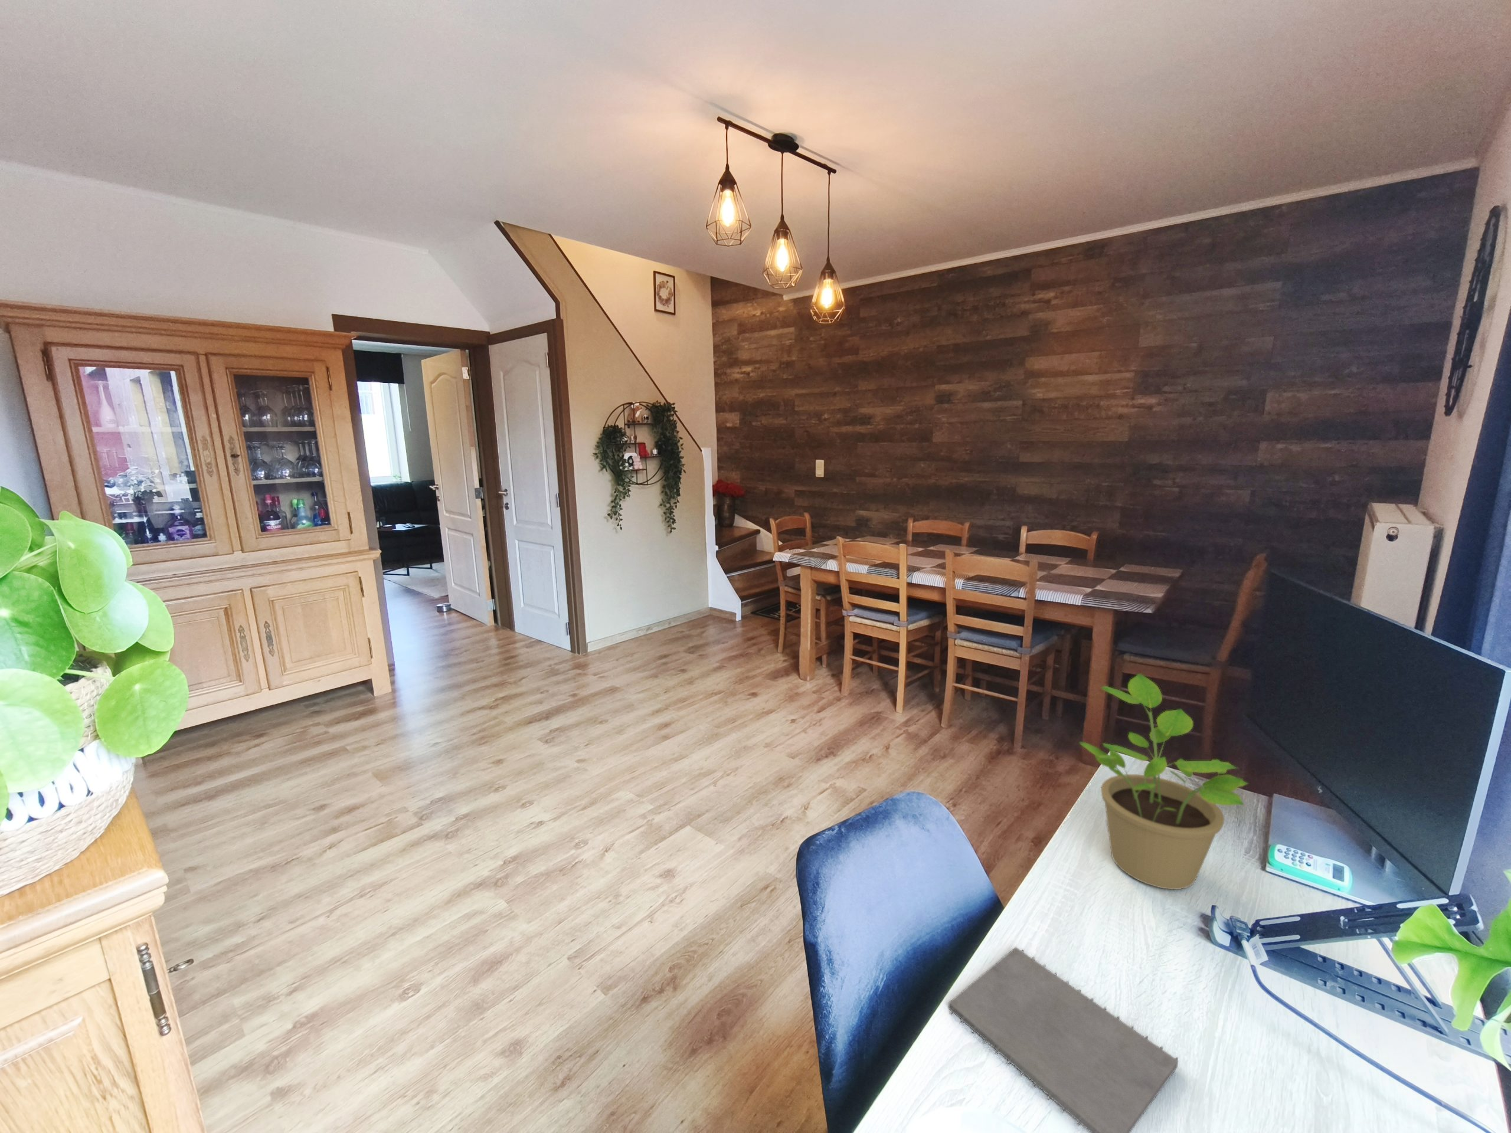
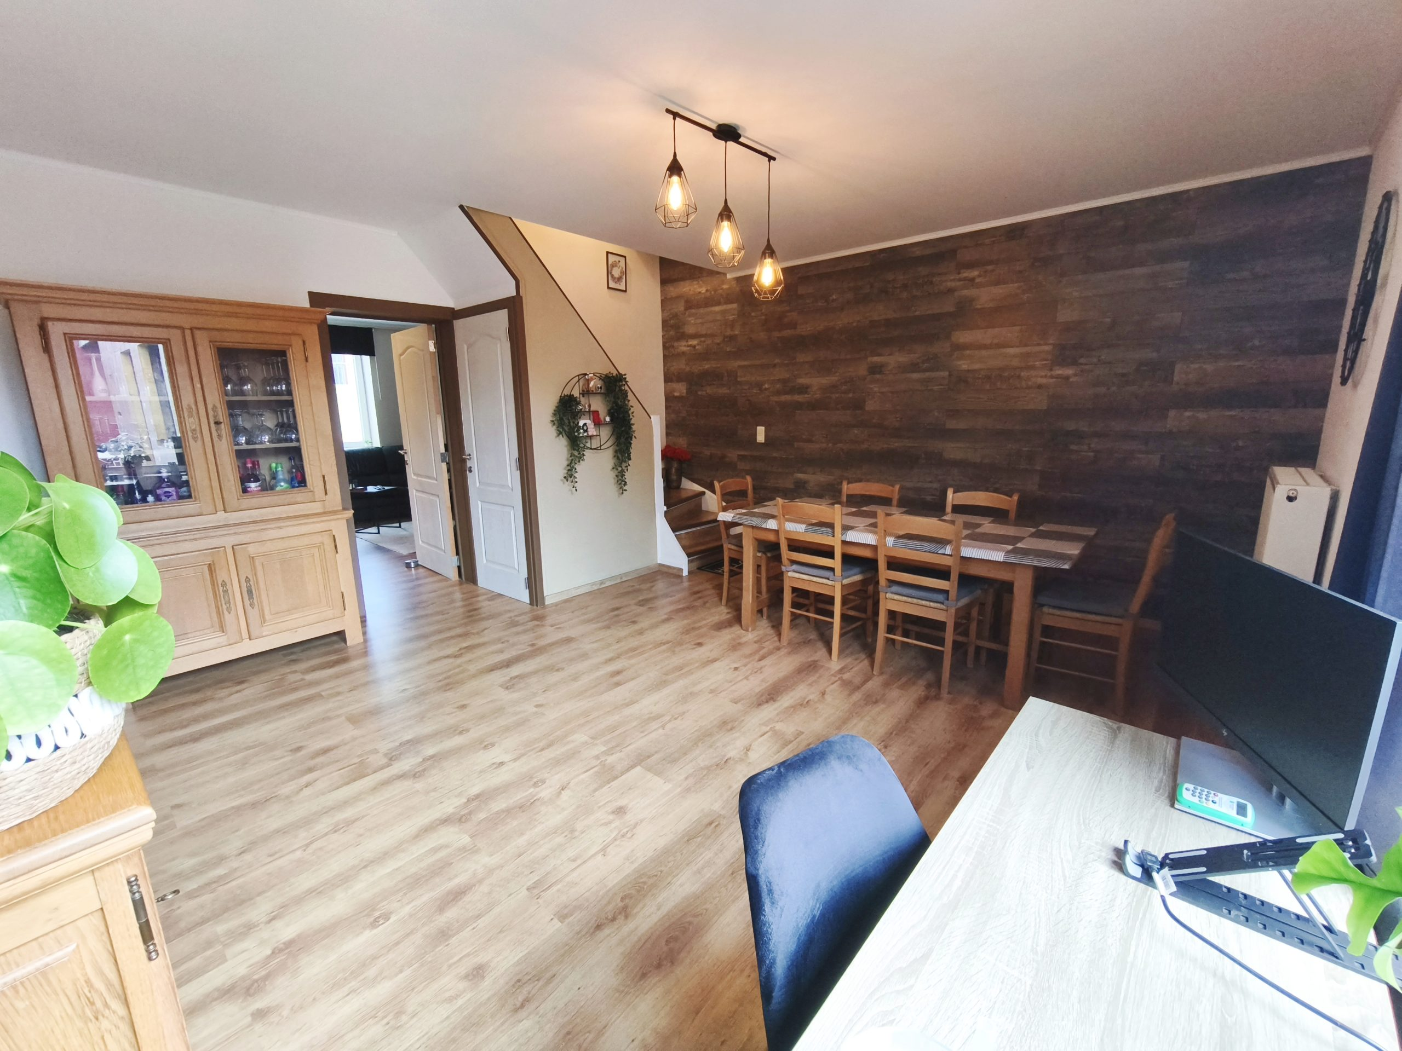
- potted plant (1168, 787)
- notepad (1058, 1033)
